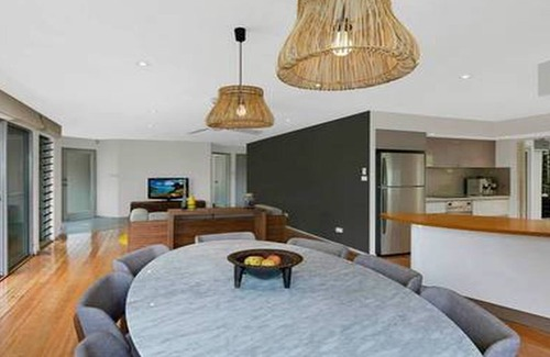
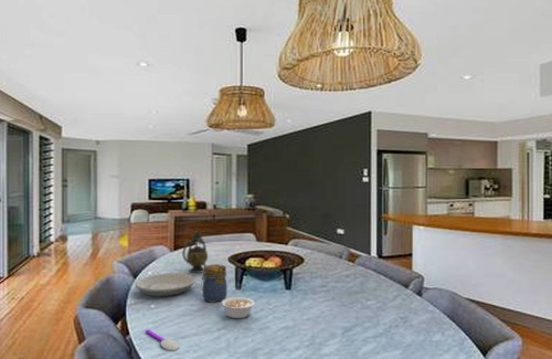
+ spoon (160, 338)
+ legume (238, 307)
+ teapot (200, 252)
+ jar (213, 282)
+ plate (166, 285)
